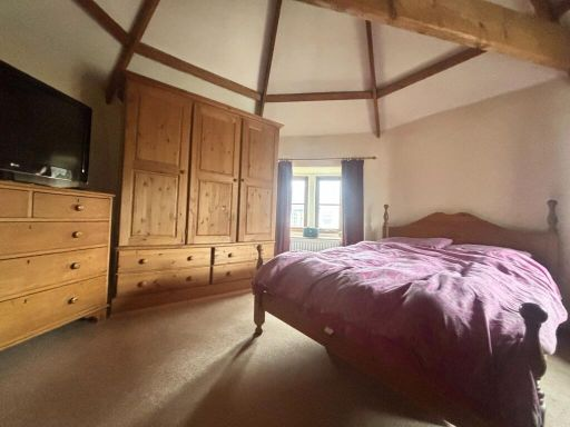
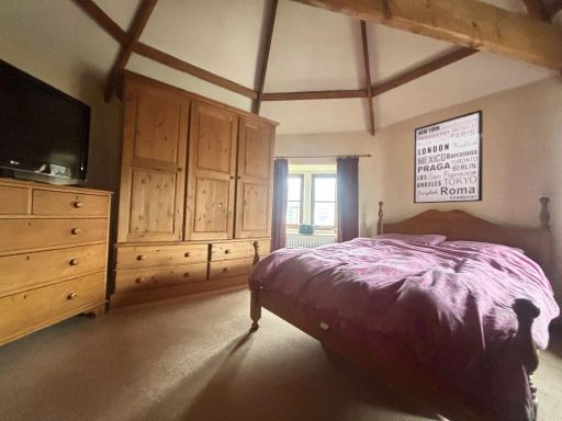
+ wall art (445, 161)
